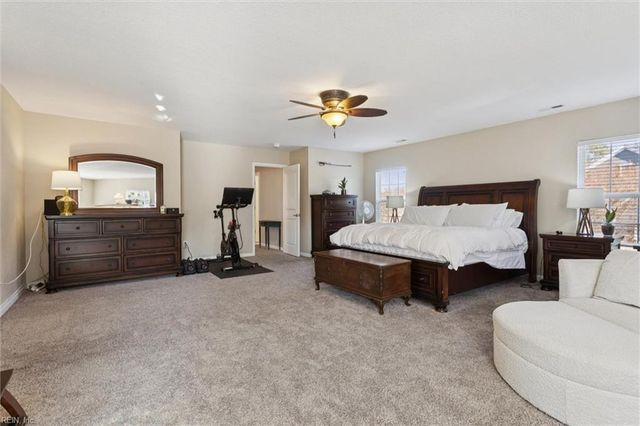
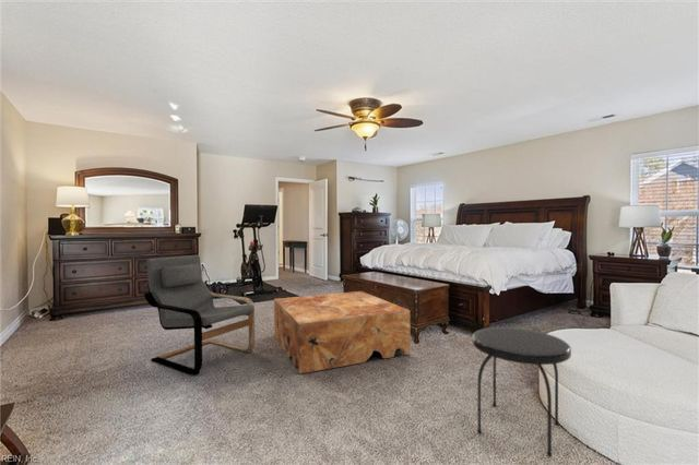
+ side table (520, 362)
+ armchair (200, 307)
+ coffee table (336, 324)
